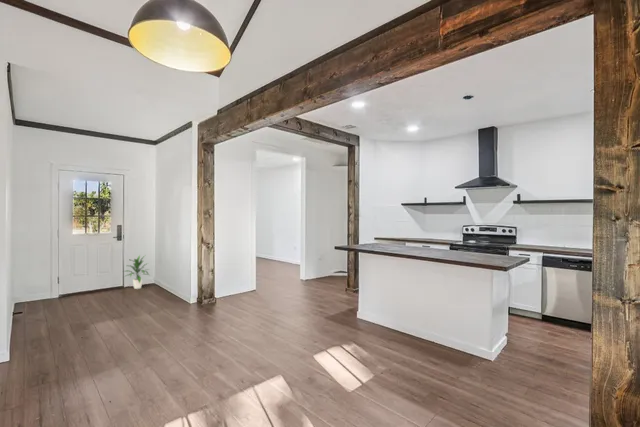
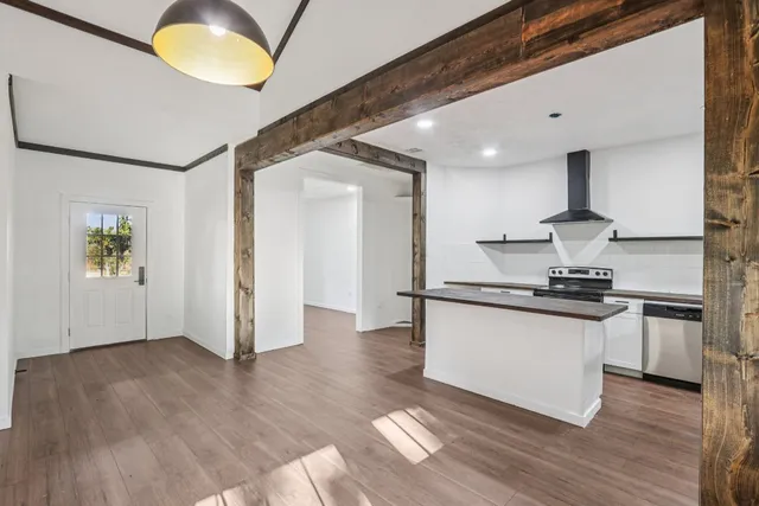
- indoor plant (137, 271)
